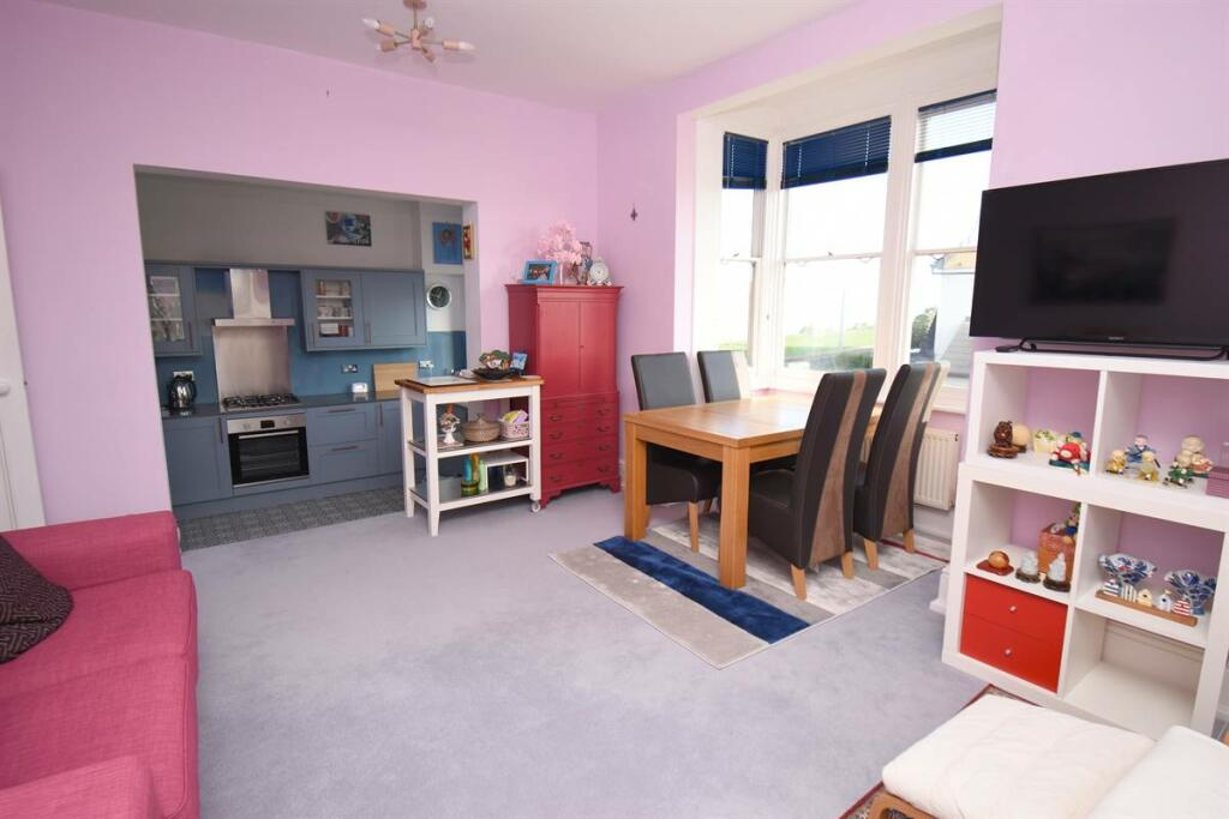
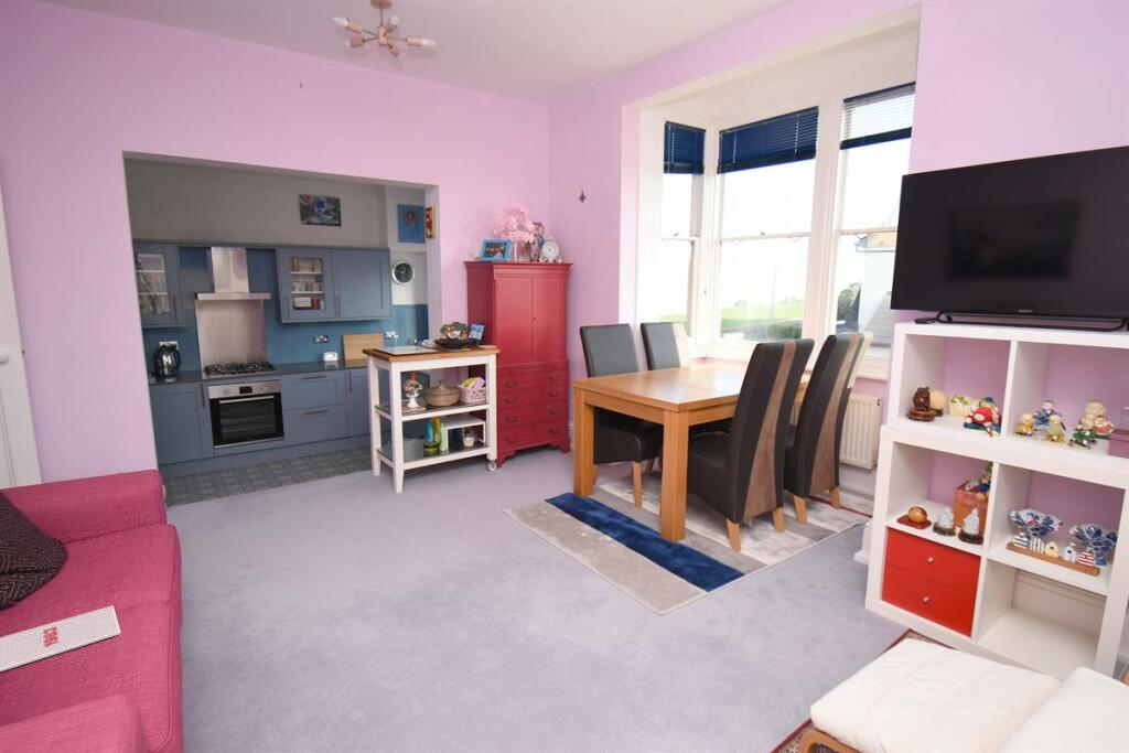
+ magazine (50, 638)
